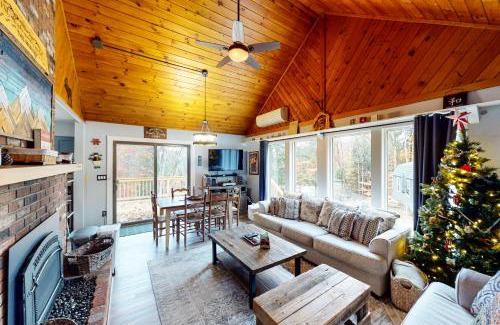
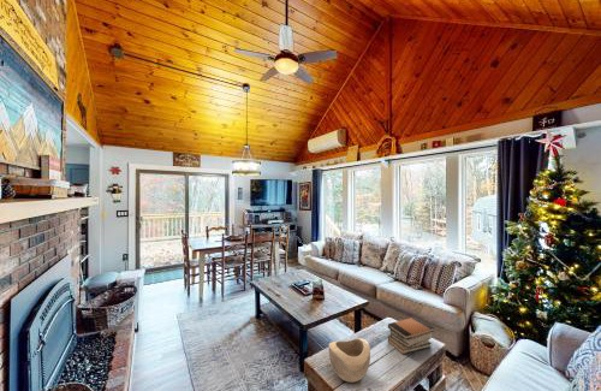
+ decorative bowl (349, 359)
+ book stack (410, 334)
